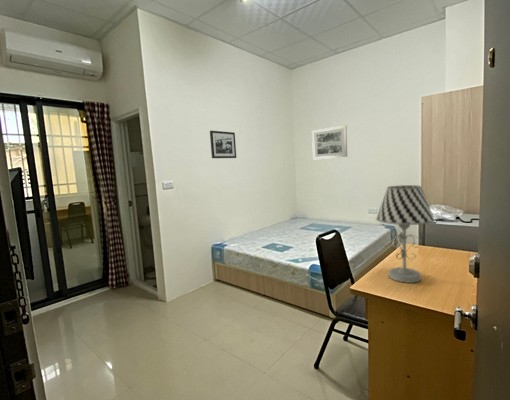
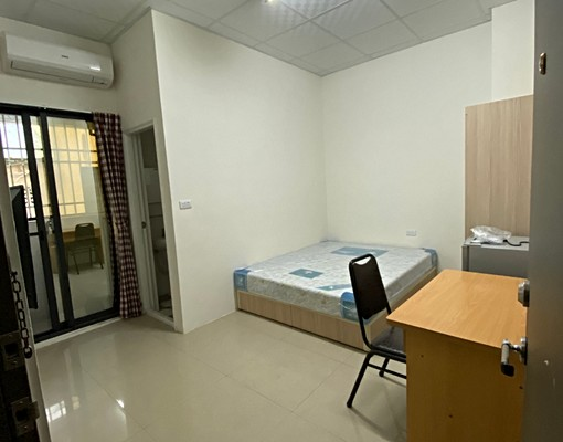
- picture frame (223, 144)
- wall art (329, 143)
- table lamp (404, 232)
